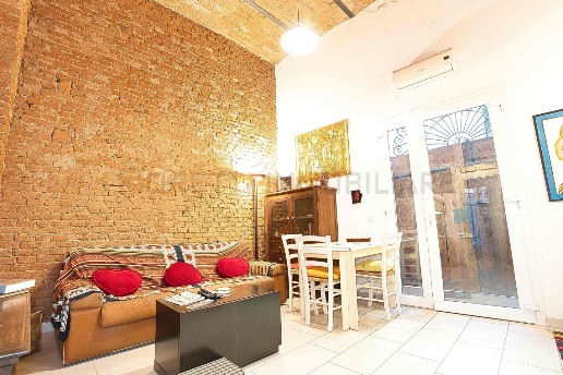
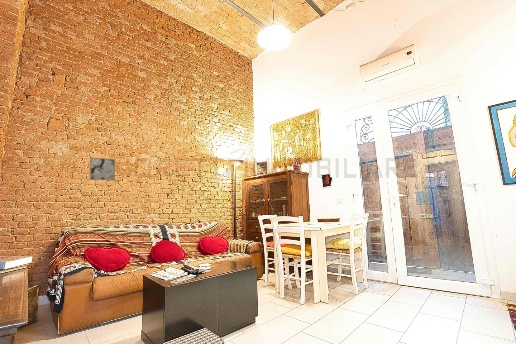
+ wall art (102, 169)
